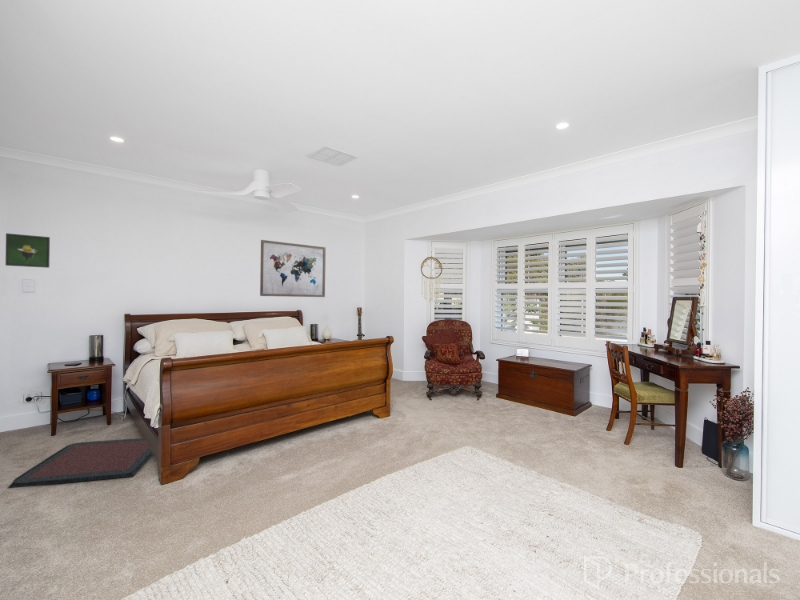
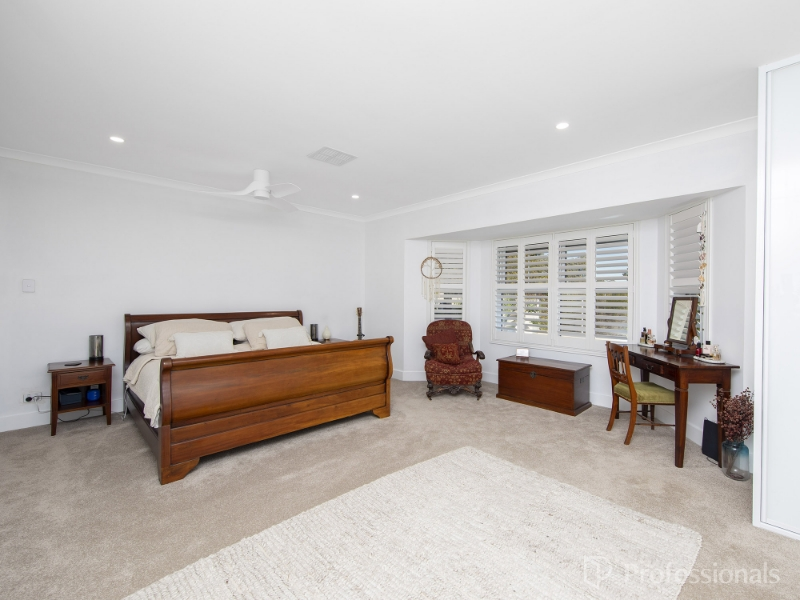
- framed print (28, 250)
- wall art (294, 270)
- doormat (99, 458)
